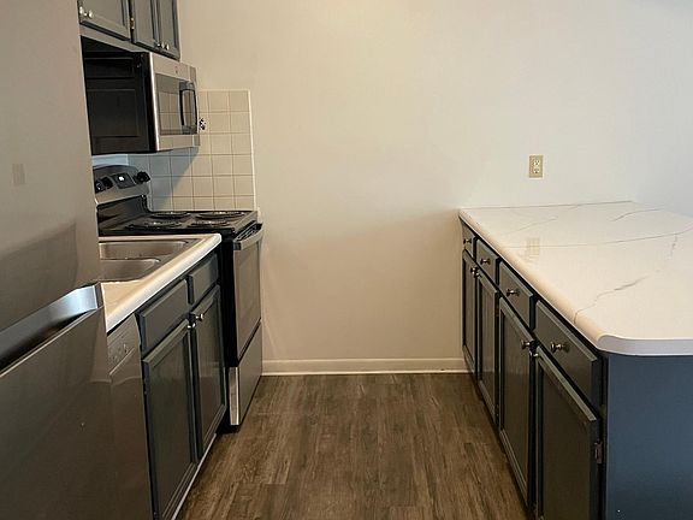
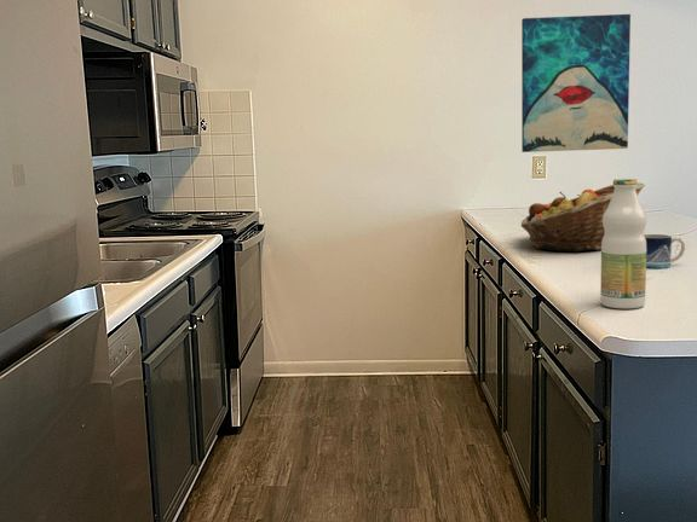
+ wall art (575, 83)
+ mug (661, 250)
+ bottle (623, 243)
+ fruit basket (580, 214)
